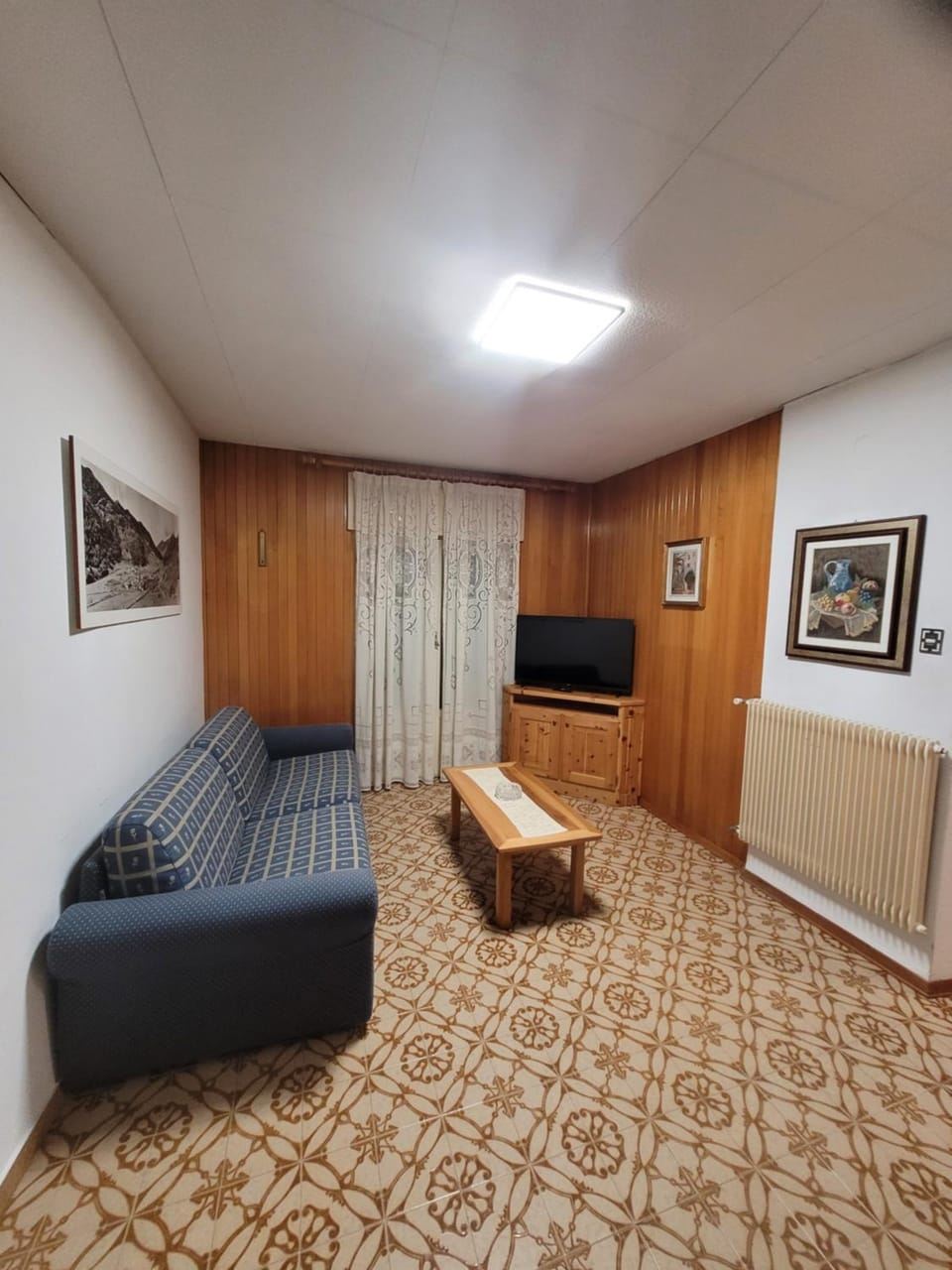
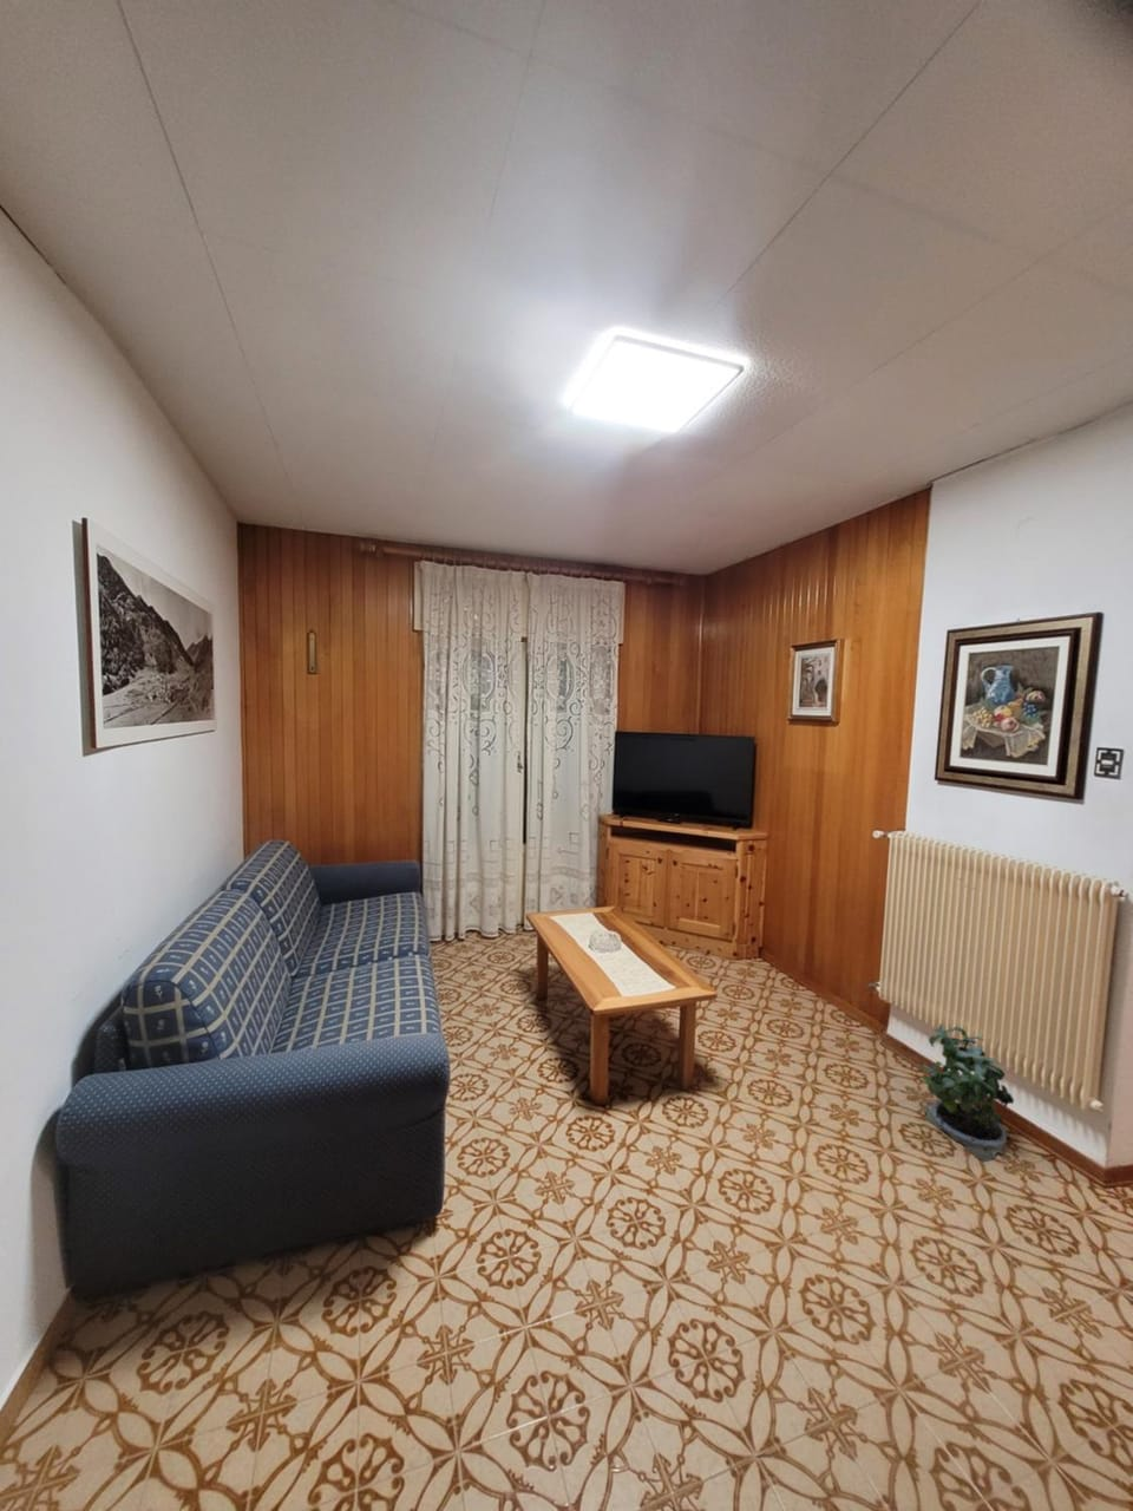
+ potted plant (966, 1079)
